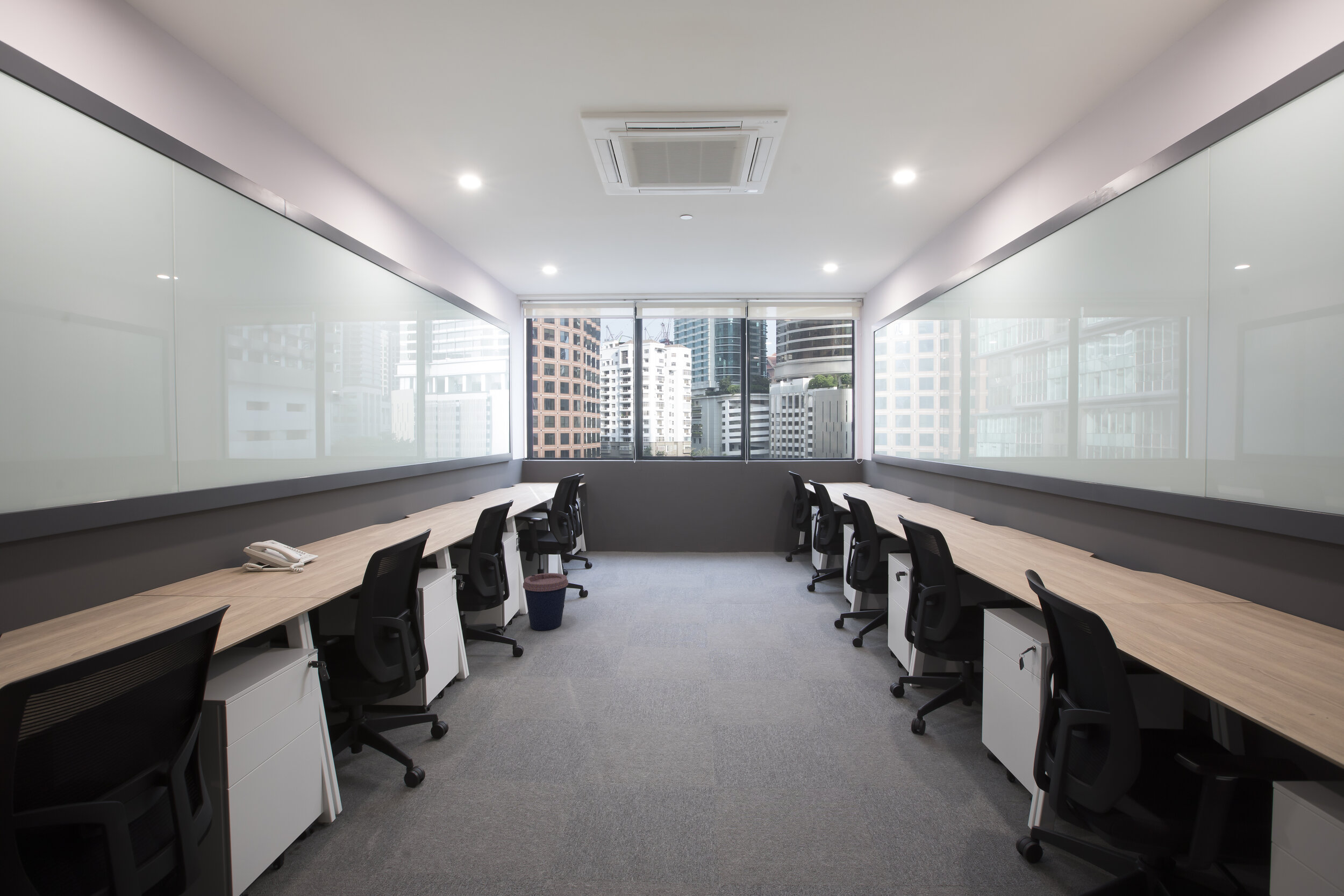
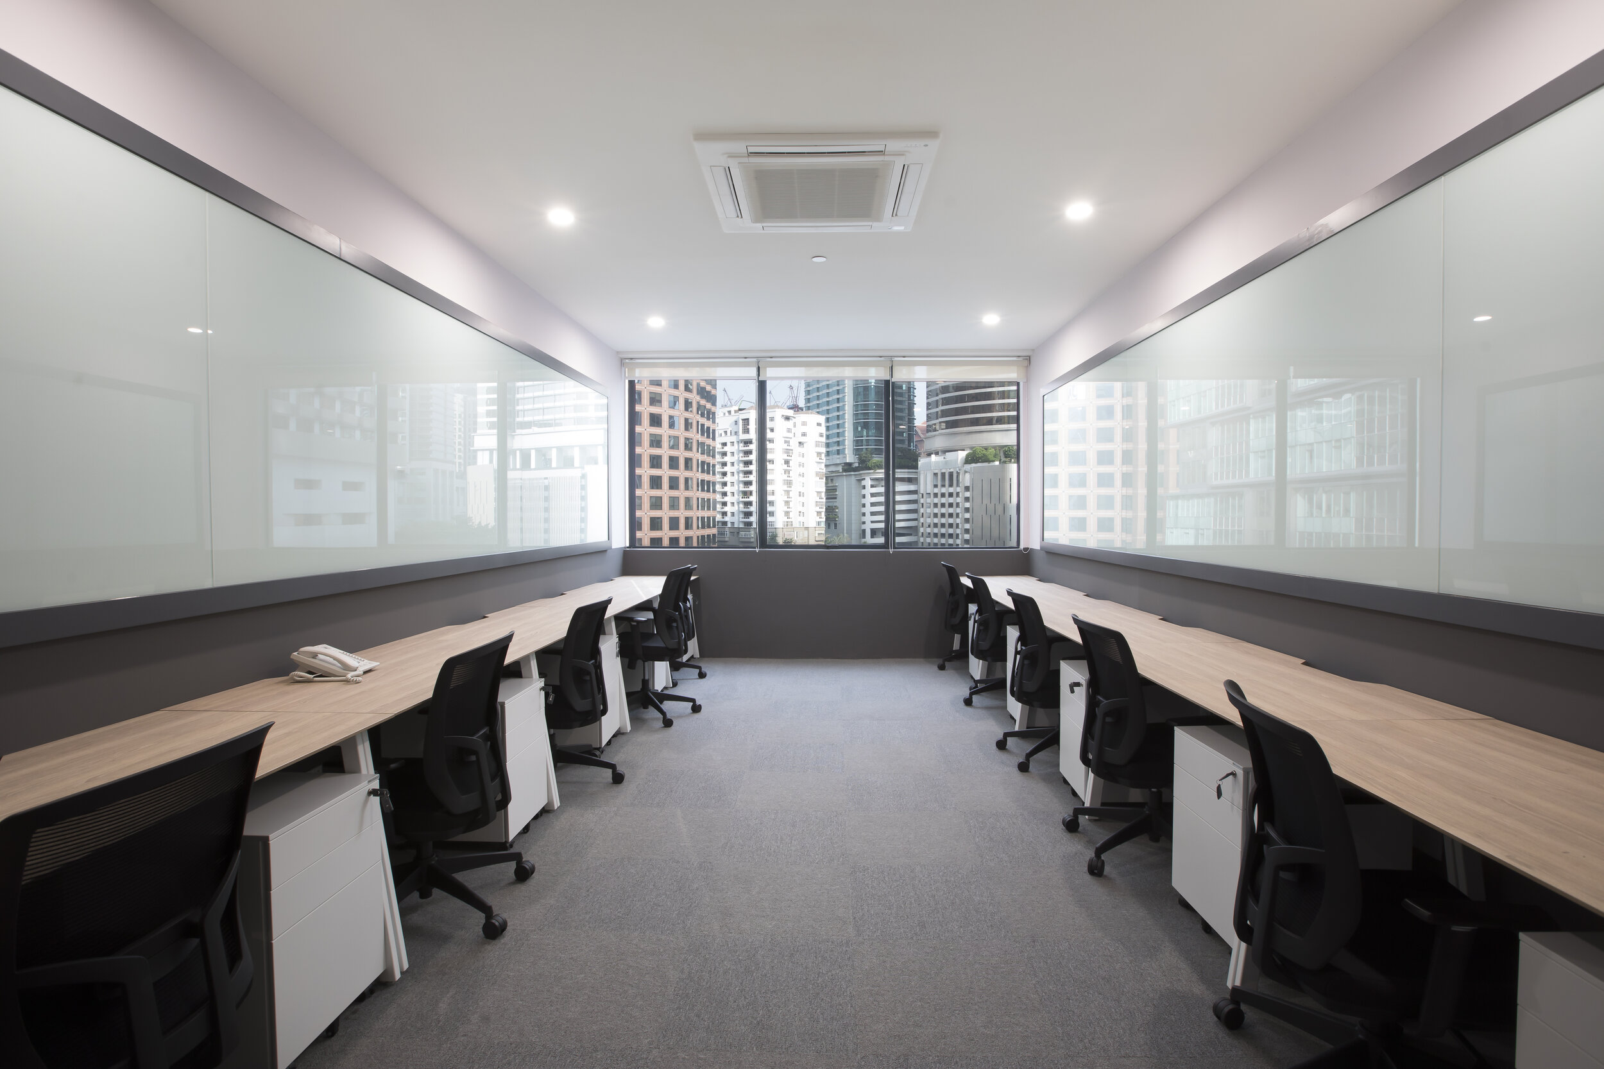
- coffee cup (546, 601)
